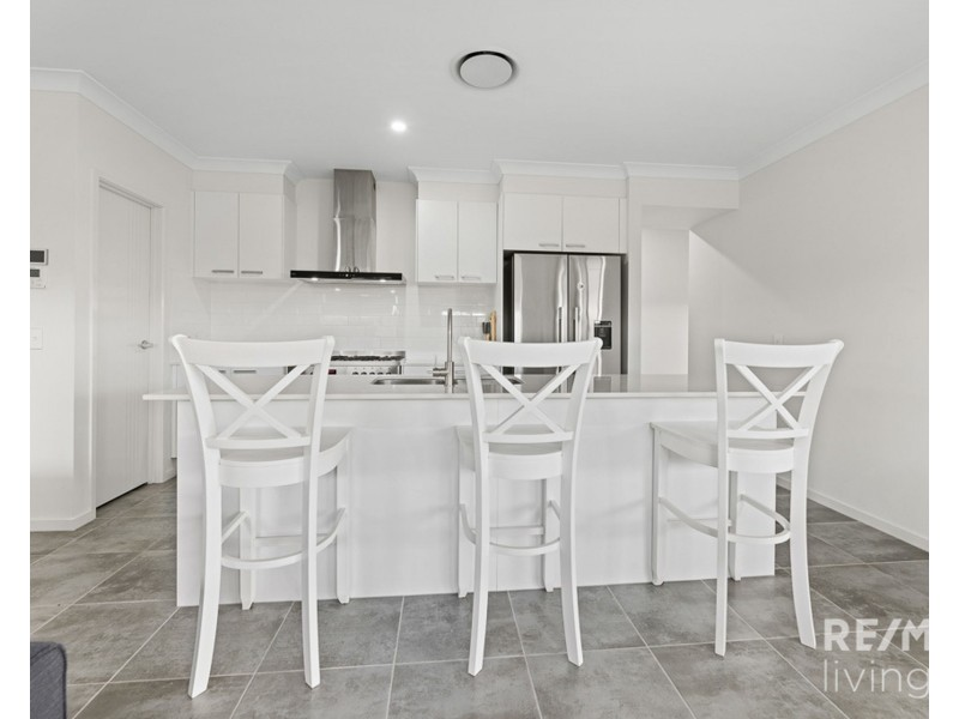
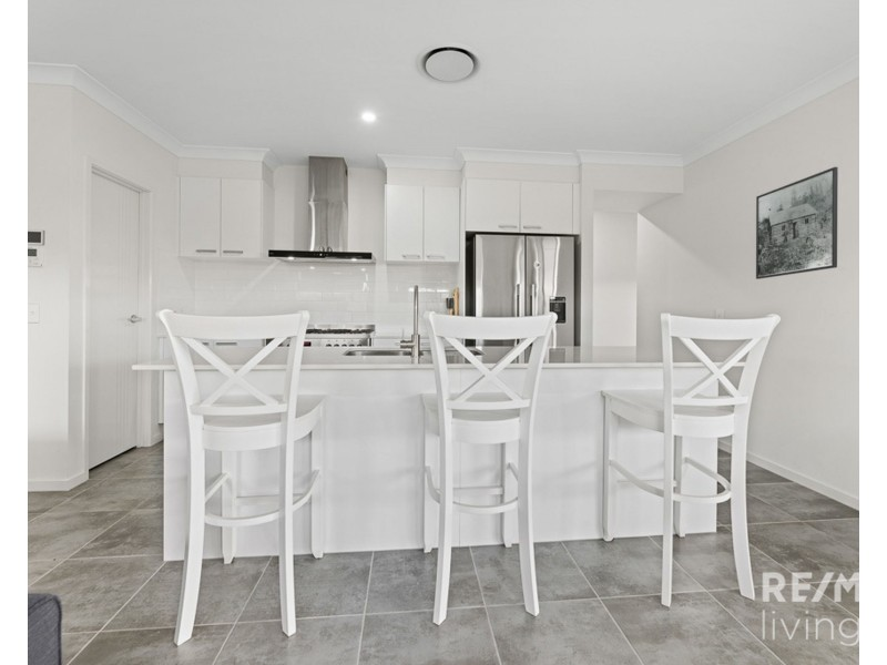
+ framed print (793, 228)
